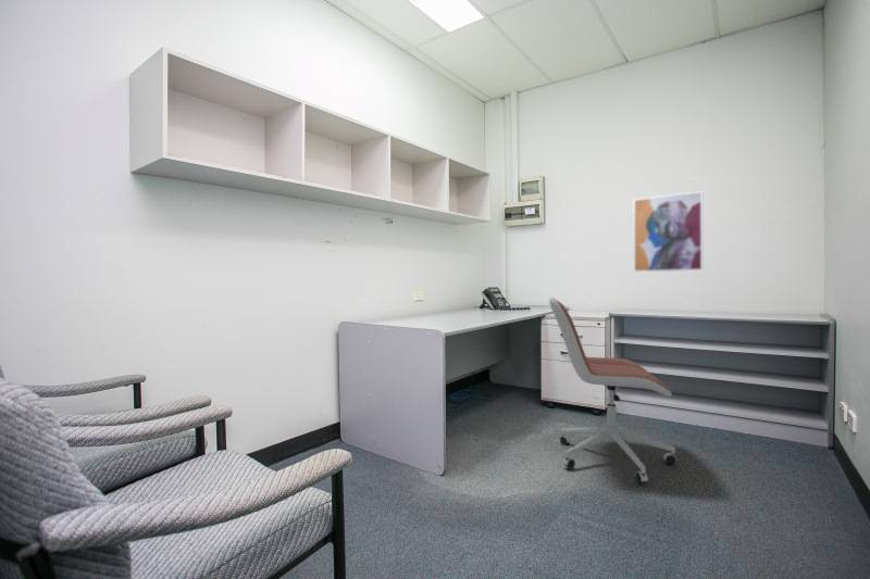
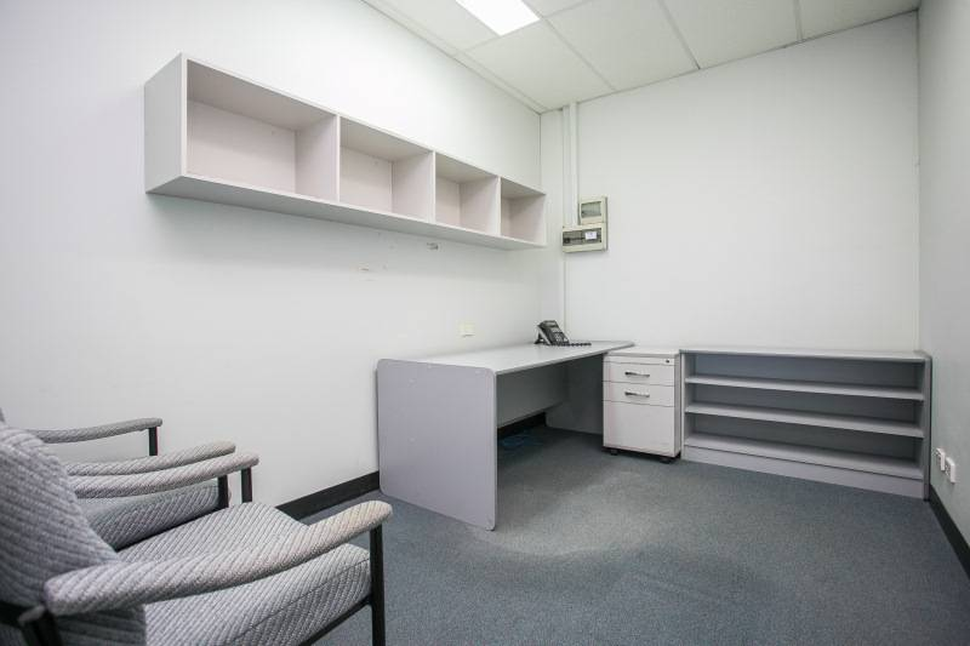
- office chair (608, 378)
- wall art (667, 234)
